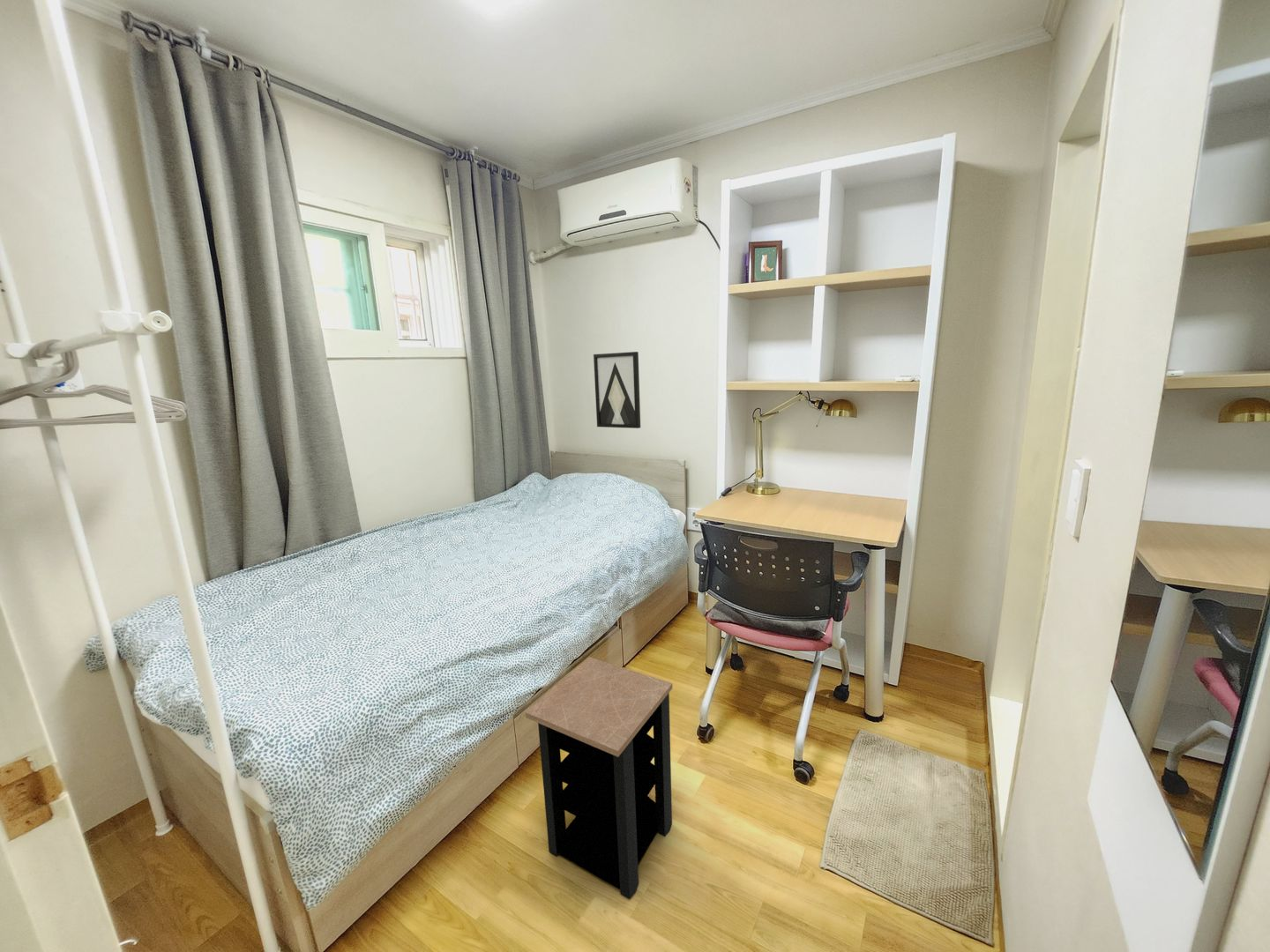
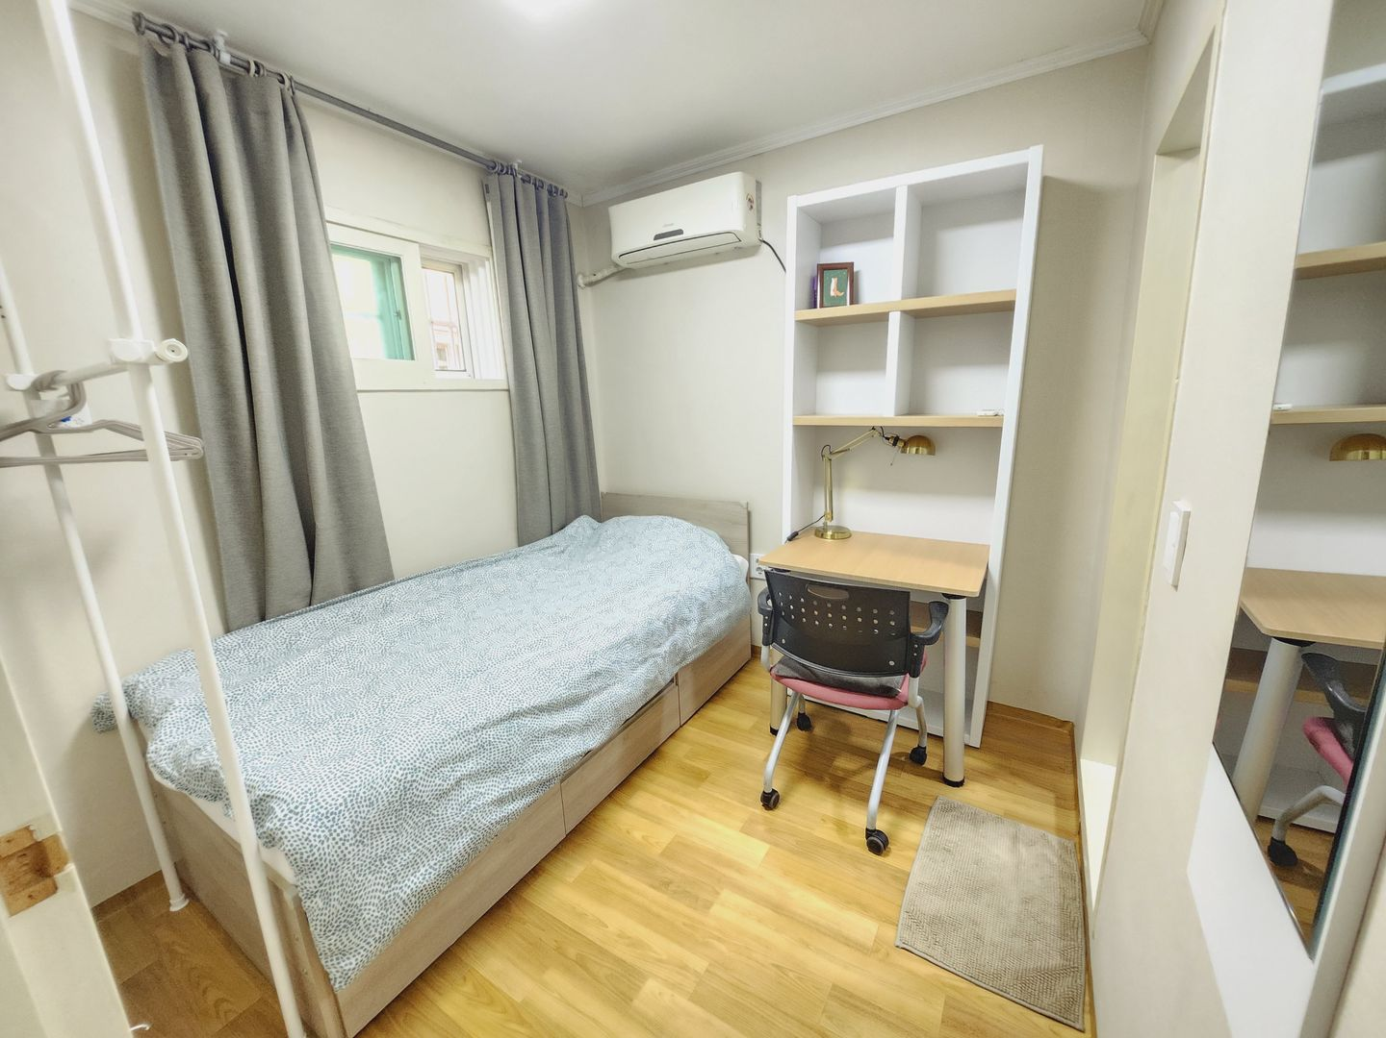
- side table (607, 770)
- wall art (616, 390)
